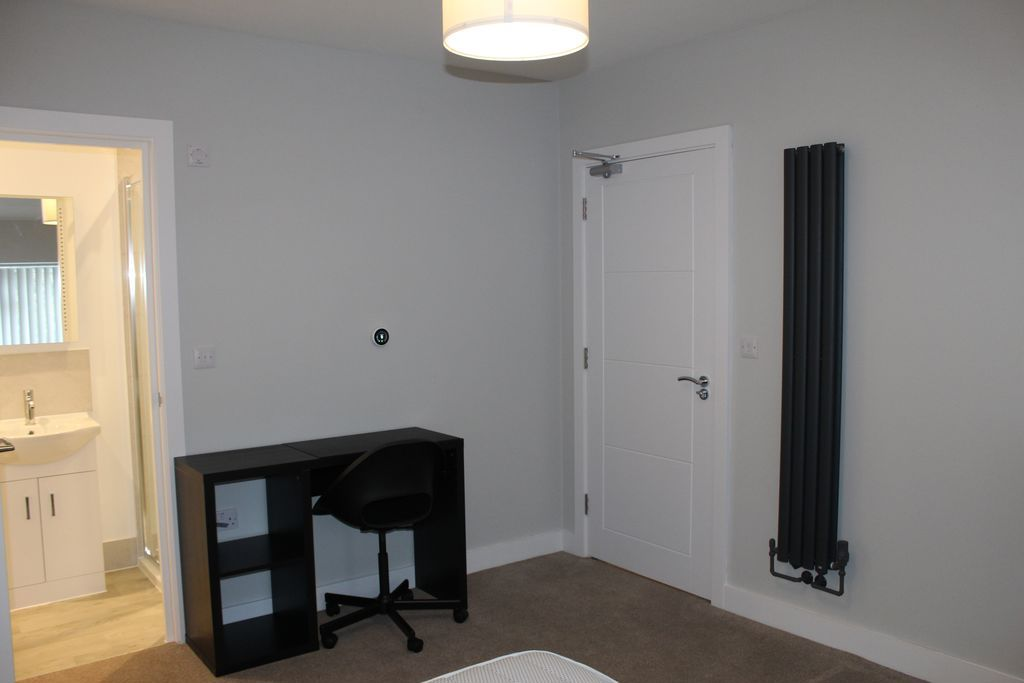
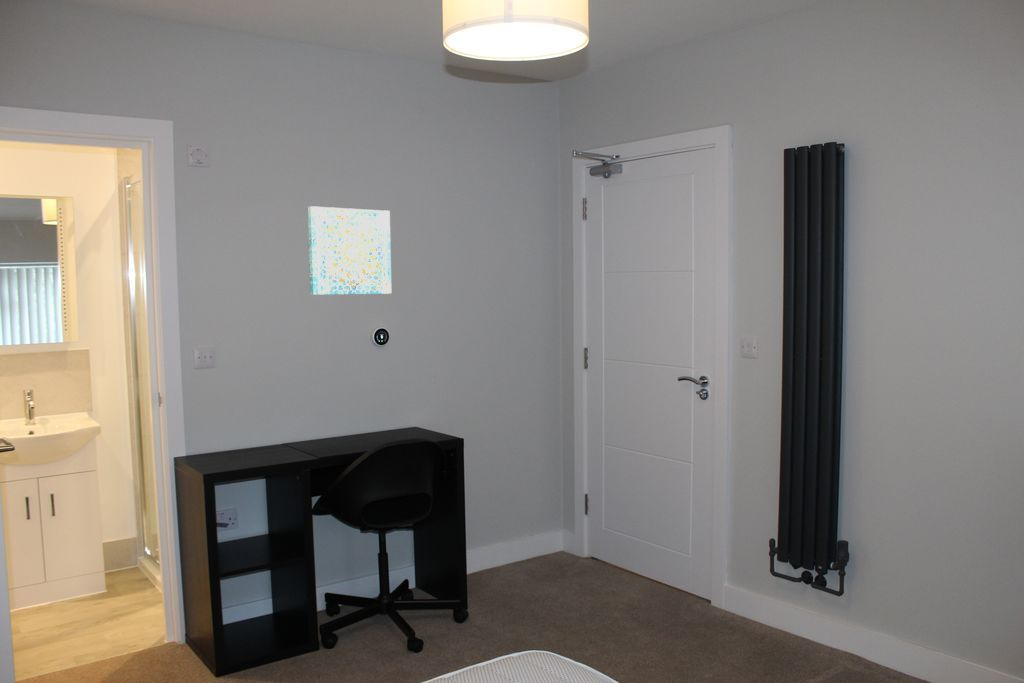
+ wall art (350, 251)
